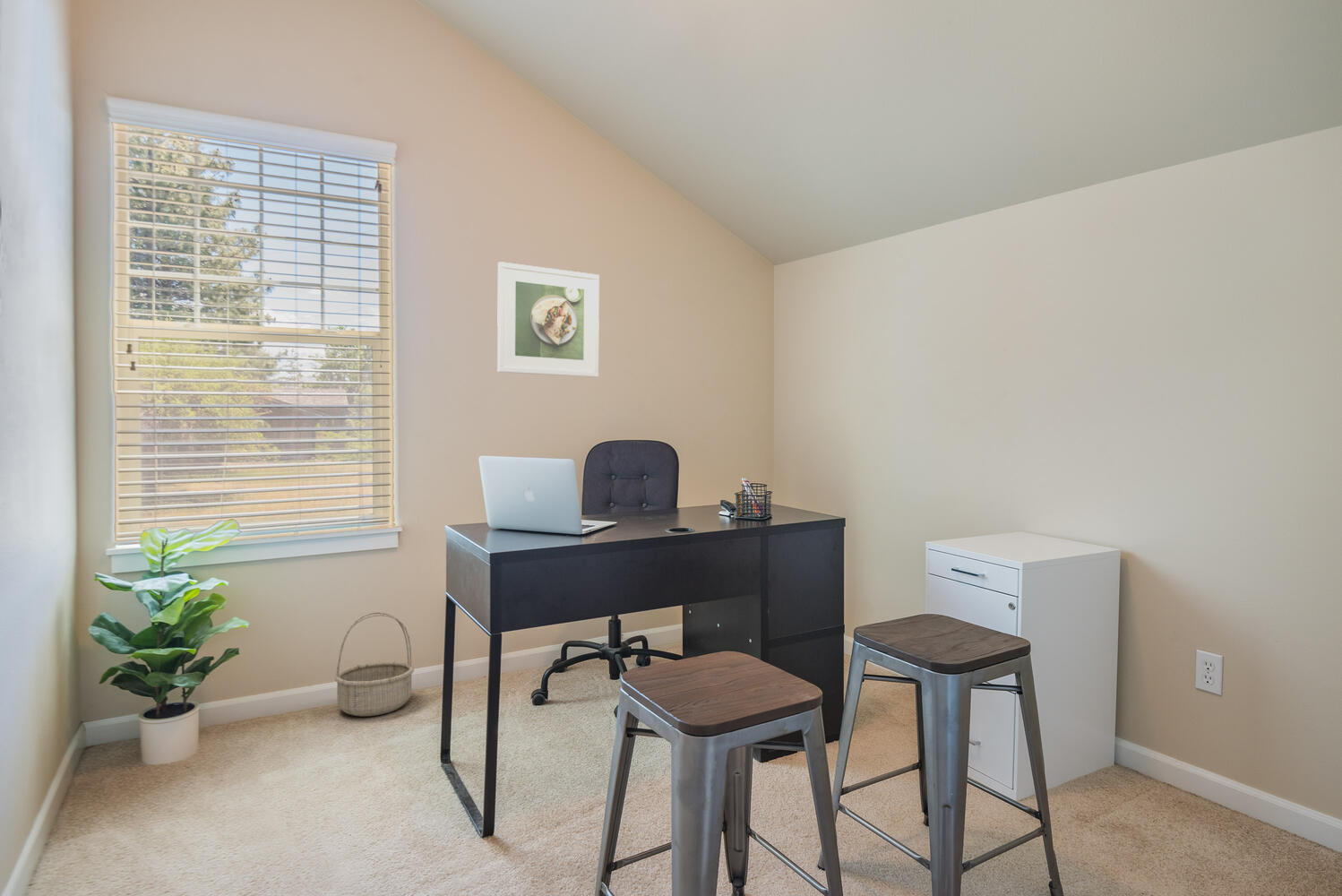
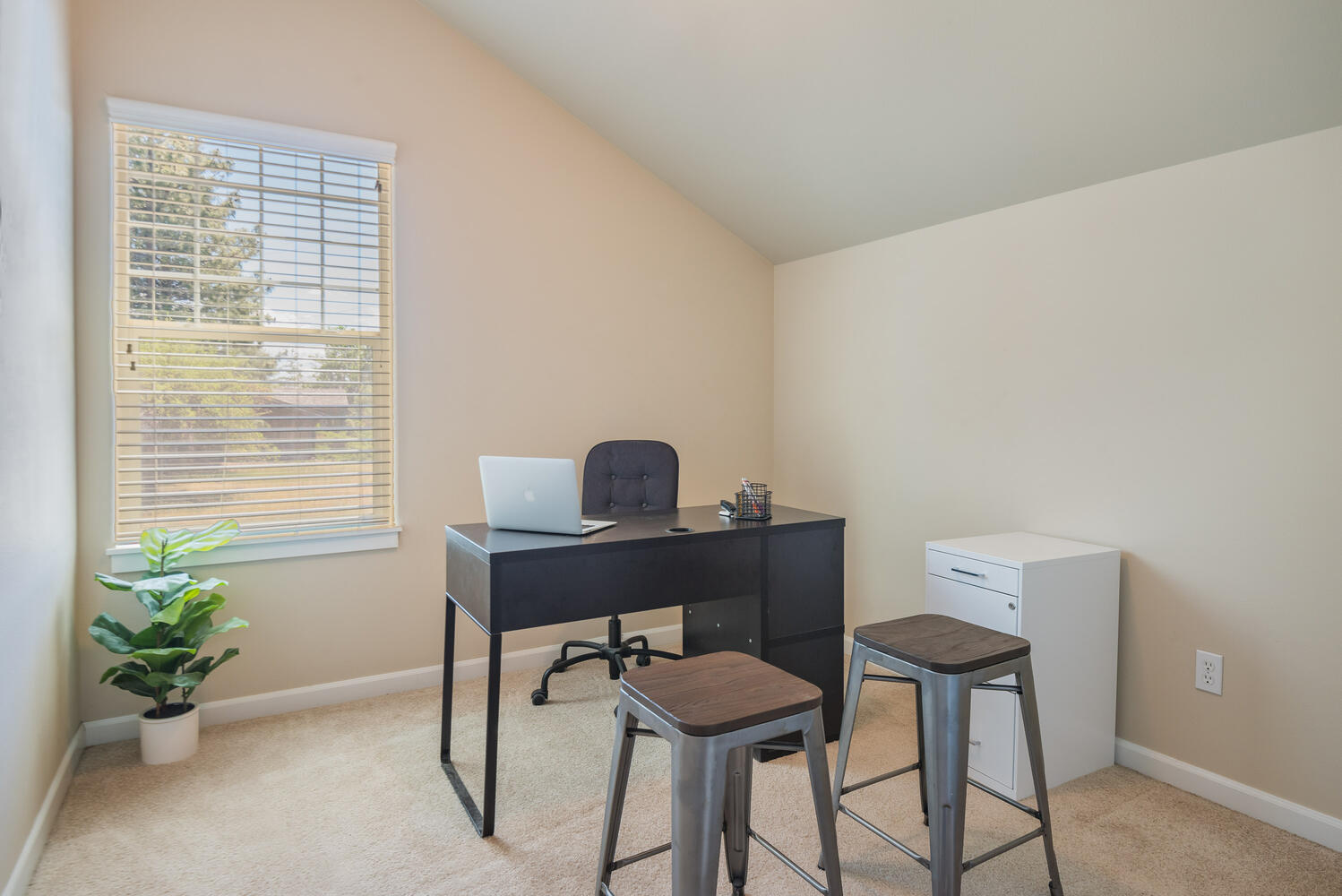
- basket (374, 662)
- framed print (549, 322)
